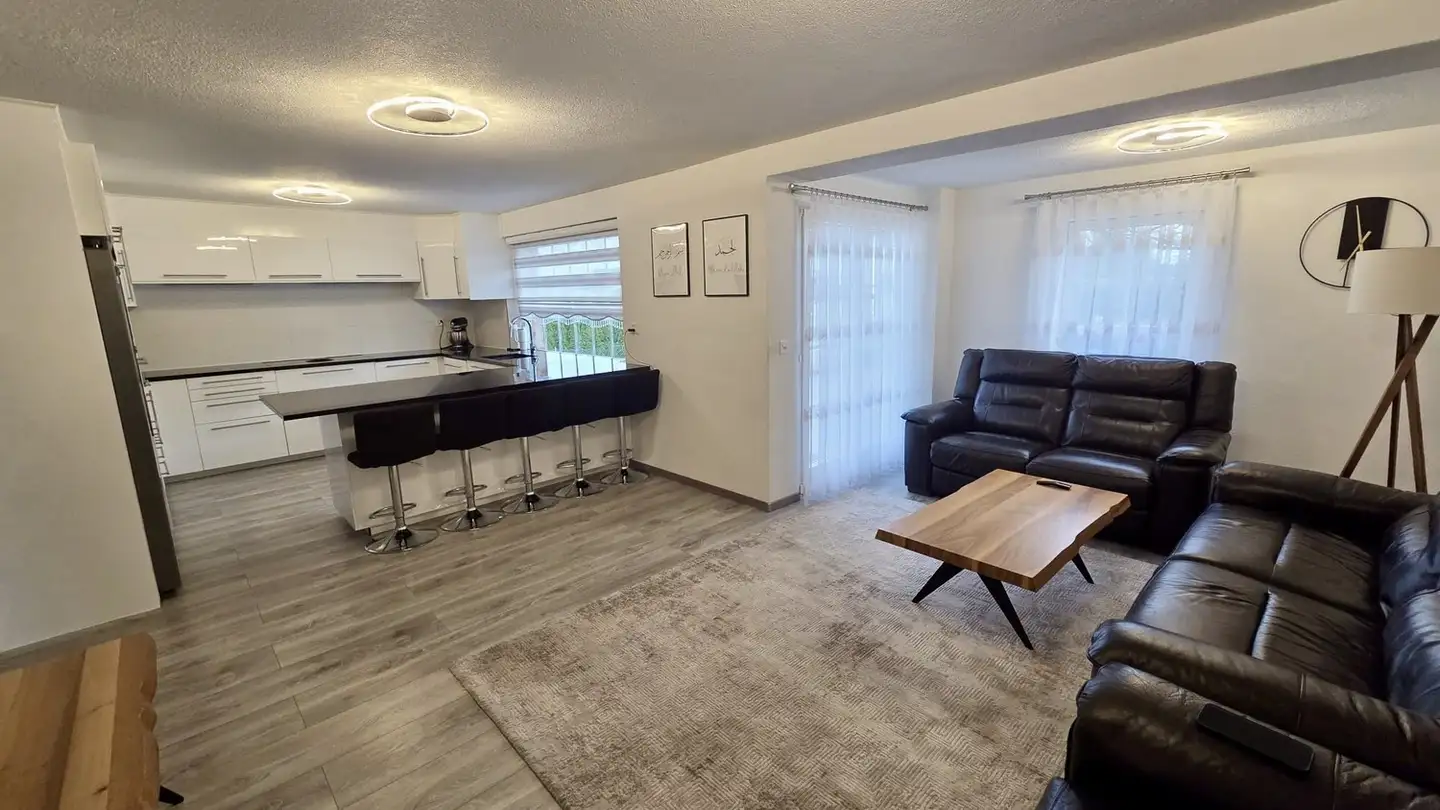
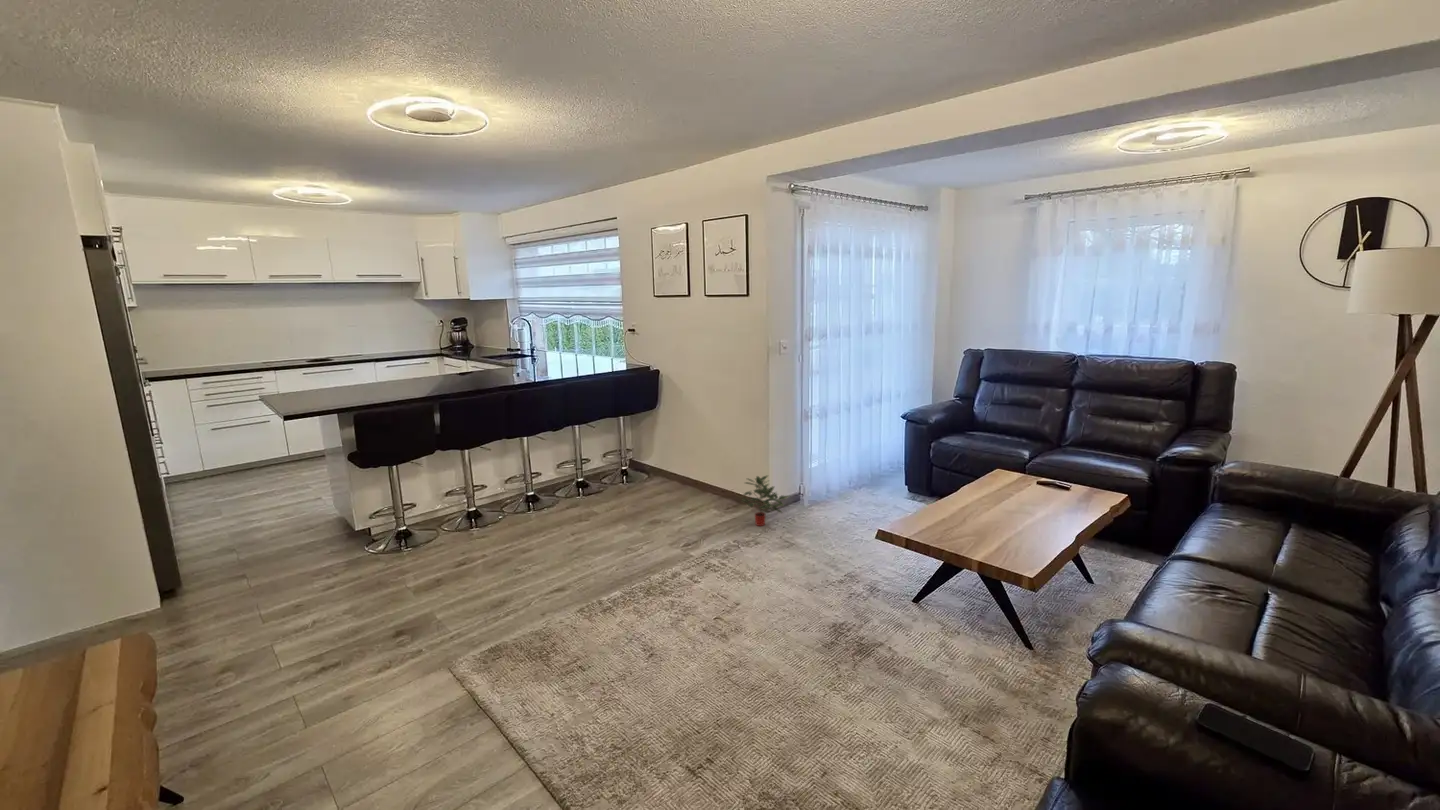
+ potted plant (767, 500)
